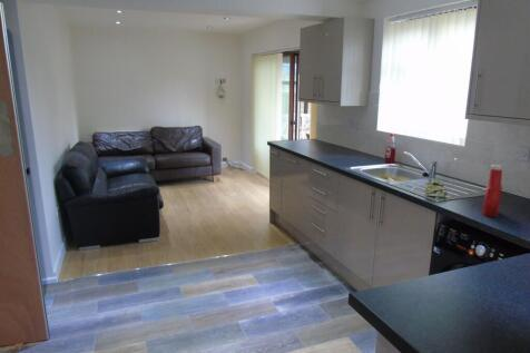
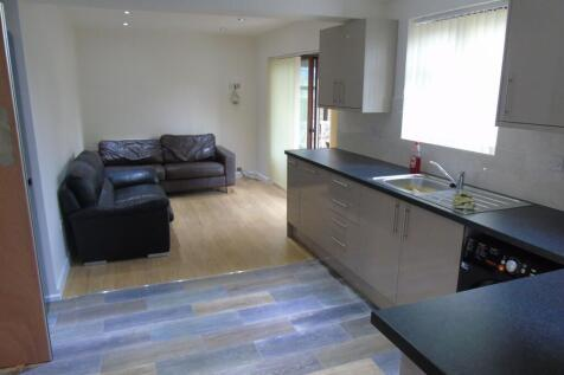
- soap bottle (493, 189)
